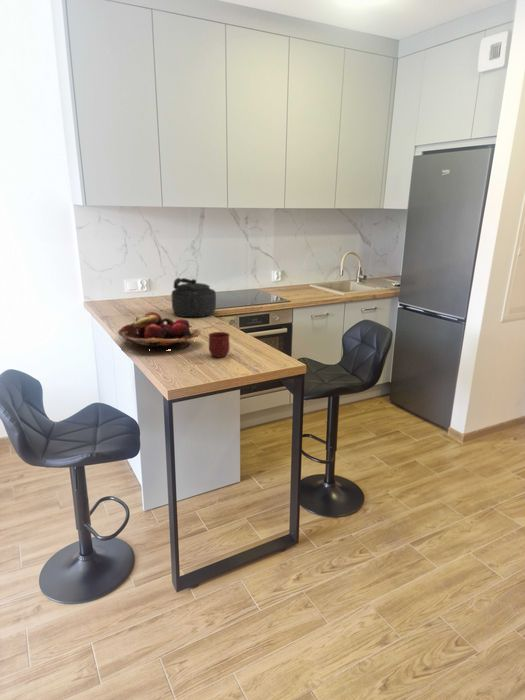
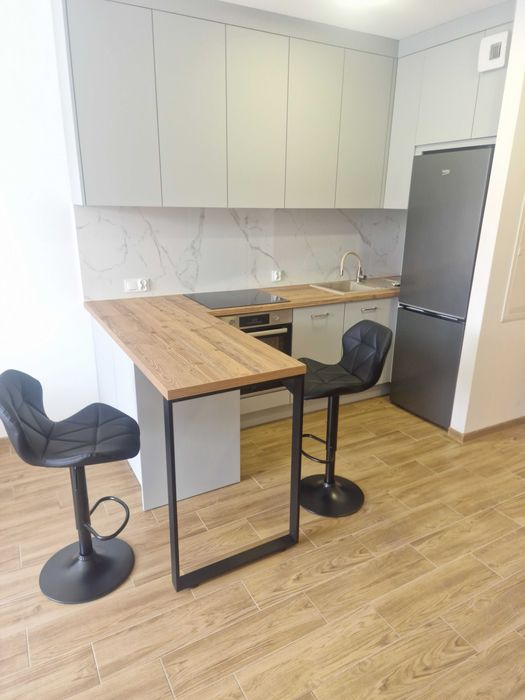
- kettle (193, 296)
- mug (220, 346)
- fruit basket (157, 329)
